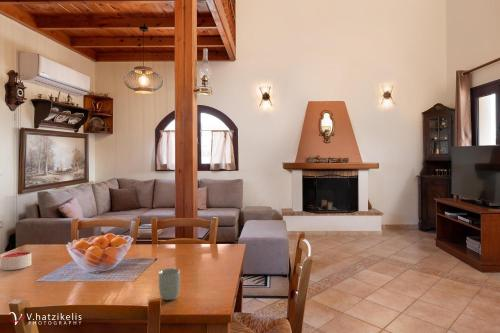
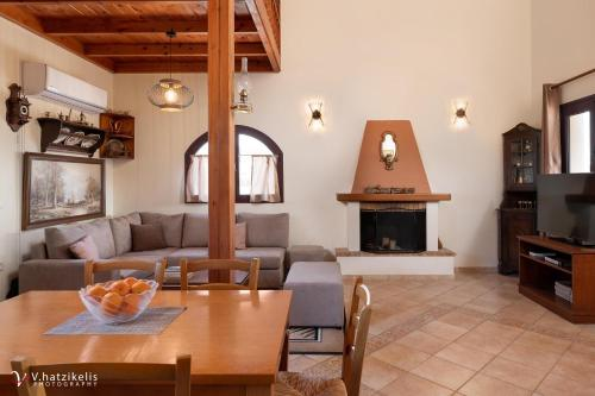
- candle (16, 259)
- cup (169, 284)
